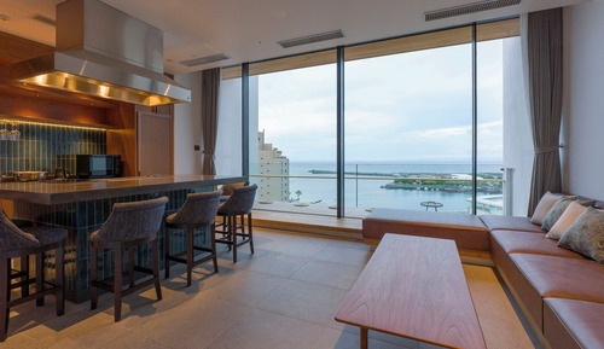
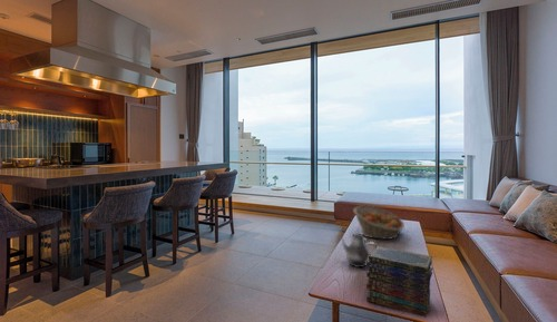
+ teapot (358, 246)
+ fruit basket (378, 221)
+ book stack (399, 277)
